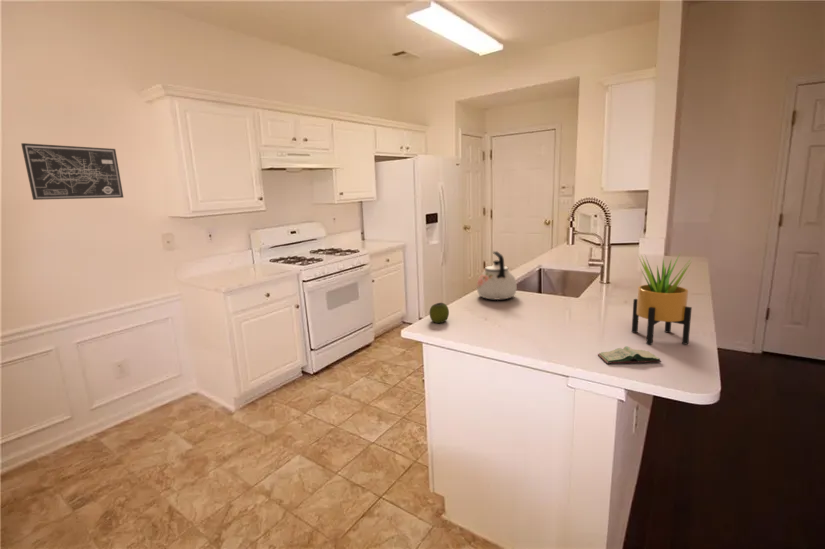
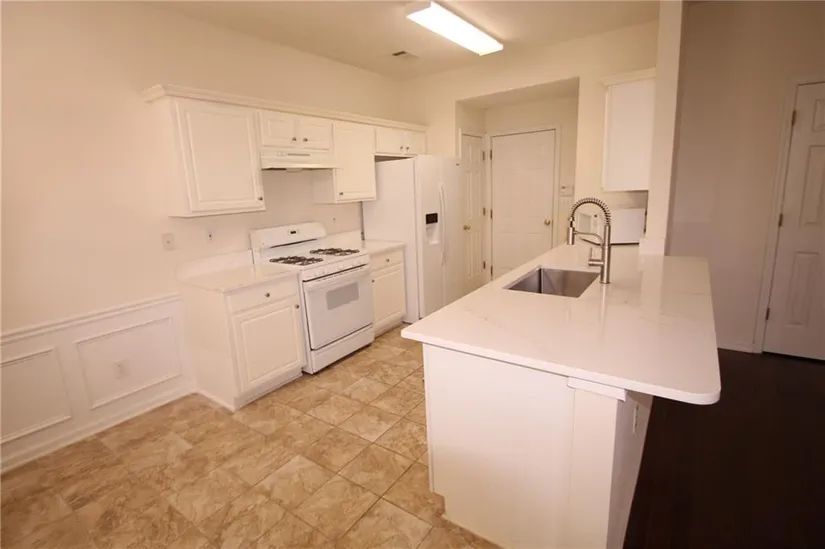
- potted plant (661, 295)
- wall art (76, 172)
- book (628, 354)
- kettle (496, 274)
- apple (439, 312)
